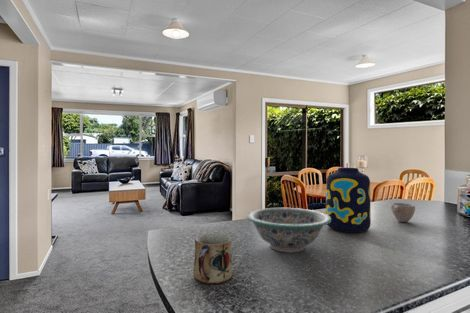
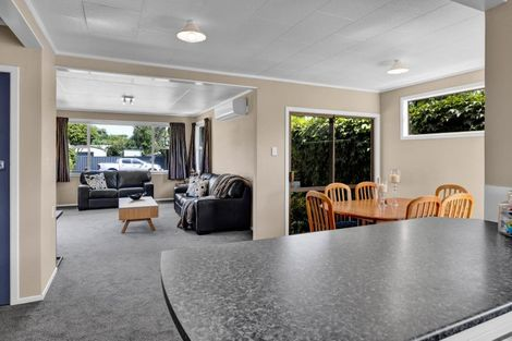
- cup (401, 213)
- mug (212, 258)
- vase (347, 198)
- decorative bowl (287, 231)
